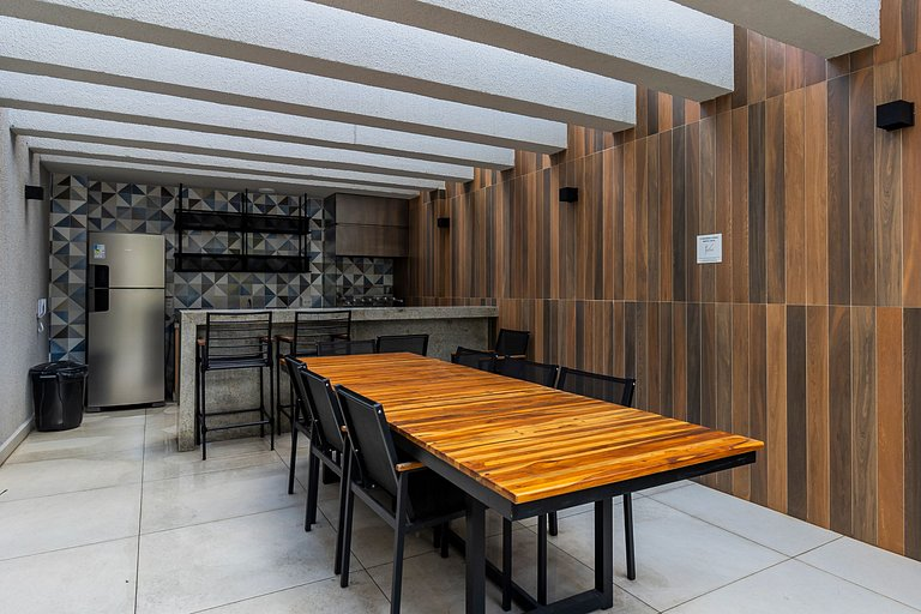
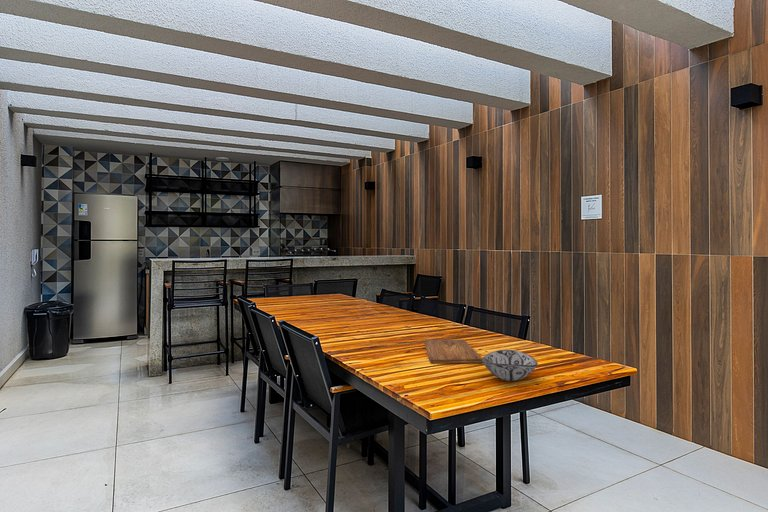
+ cutting board (449, 349)
+ decorative bowl (509, 367)
